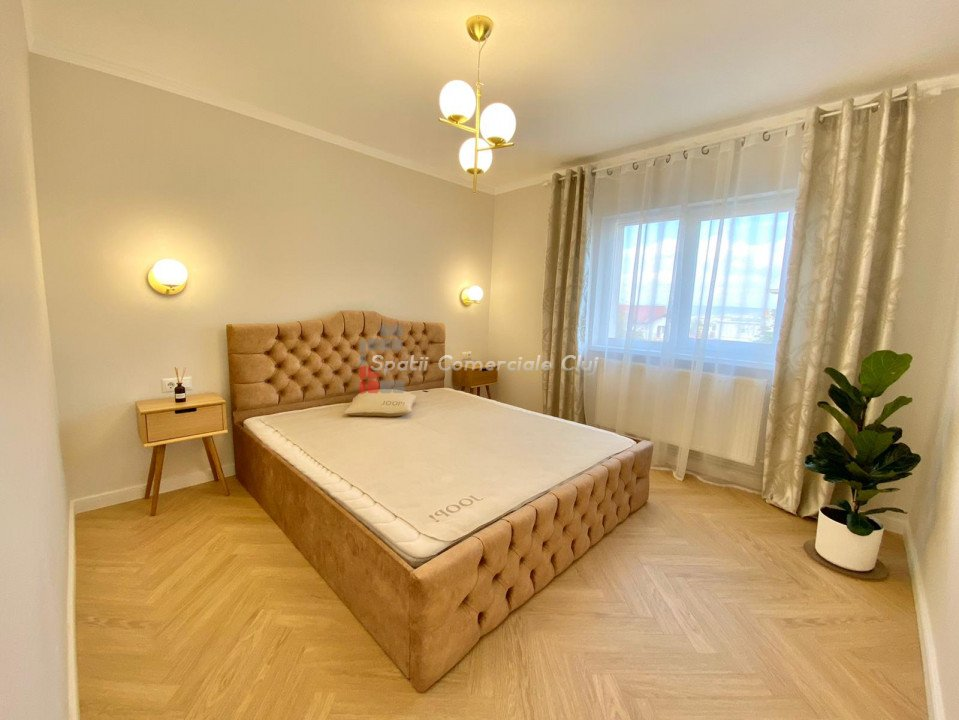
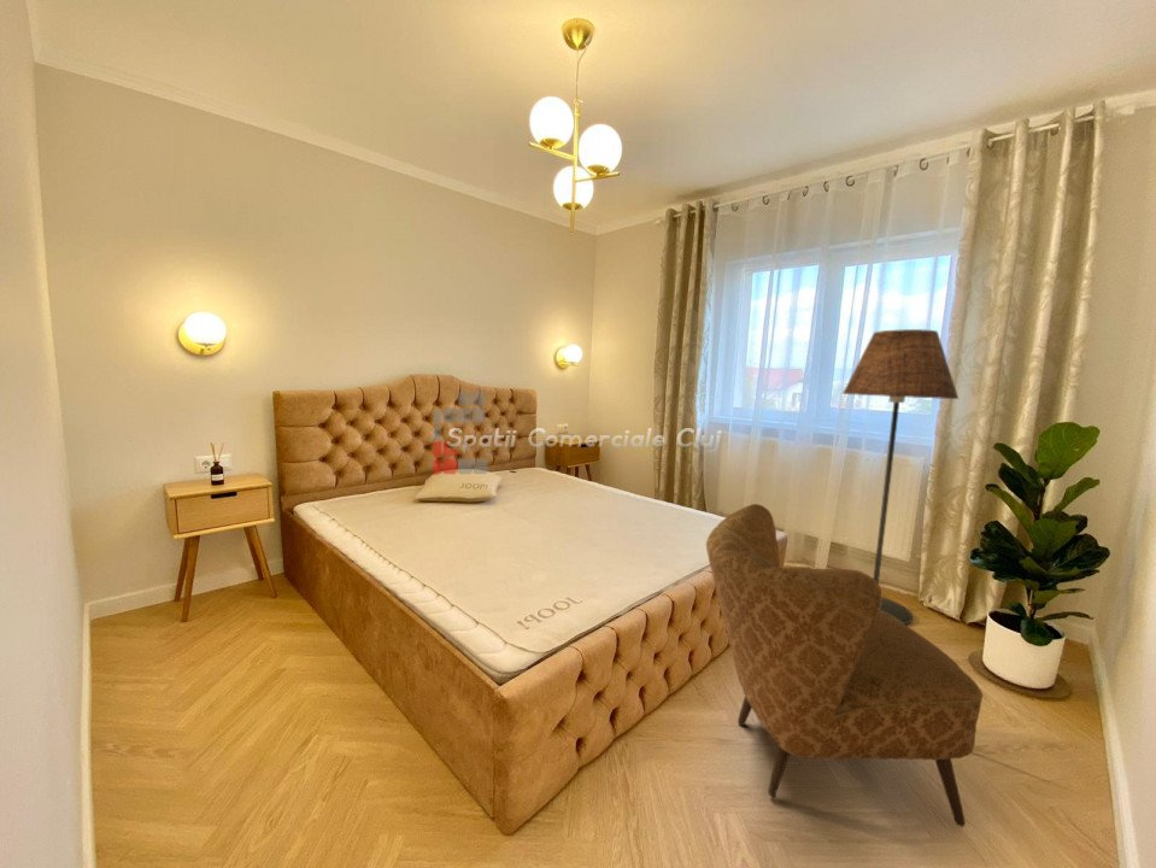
+ floor lamp (887, 475)
+ armchair (825, 649)
